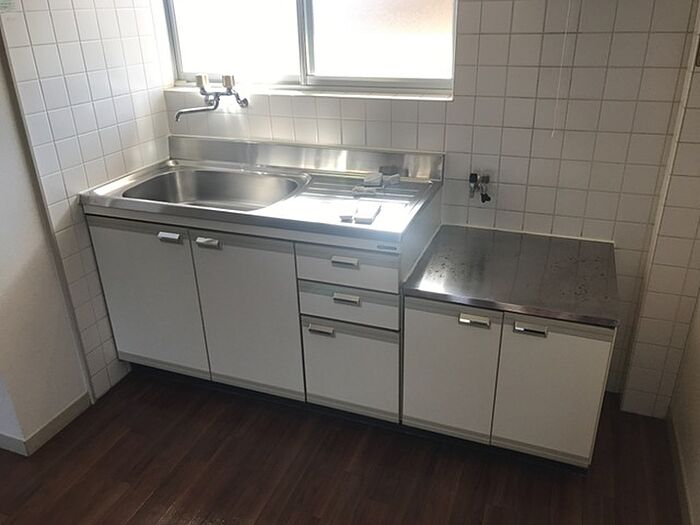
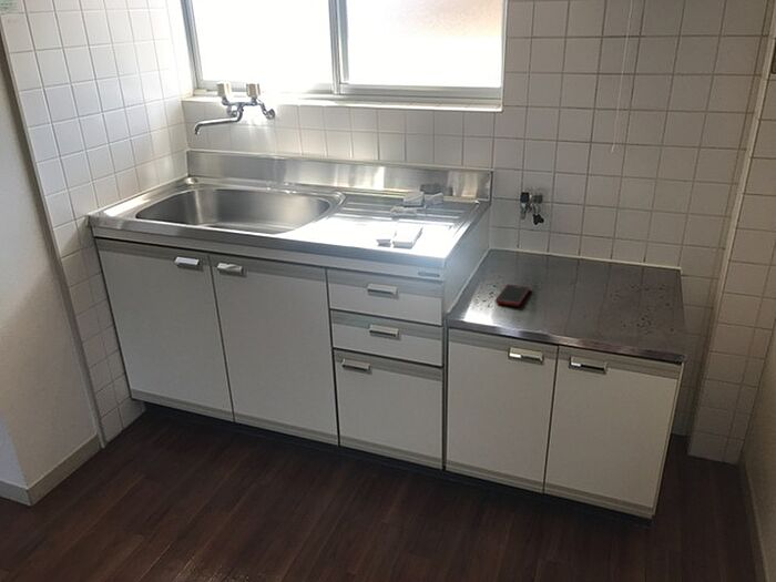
+ cell phone (512, 295)
